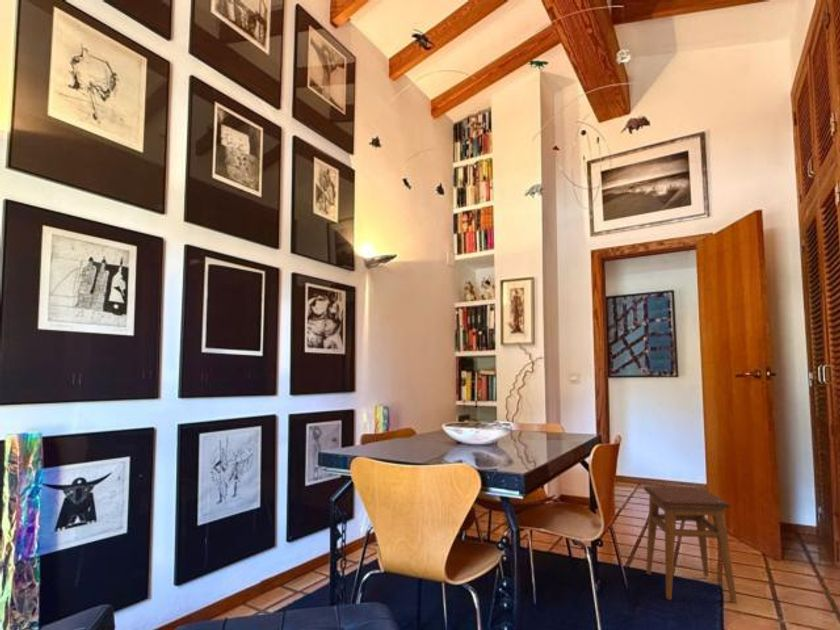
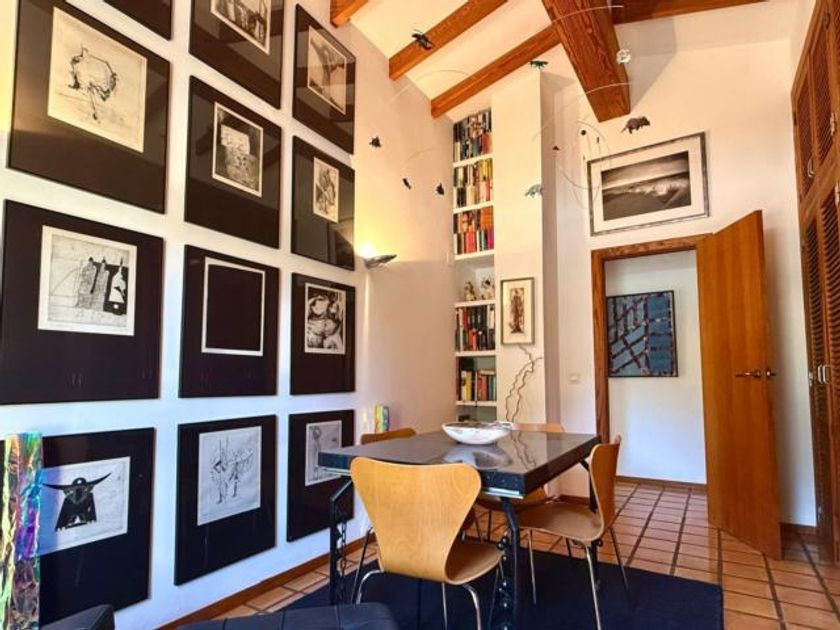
- stool (686, 536)
